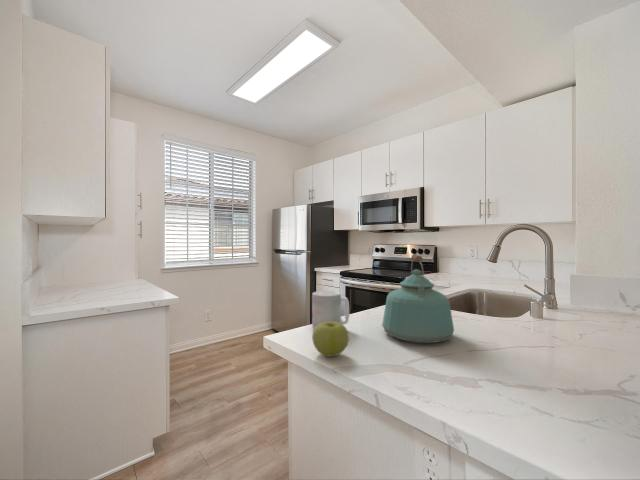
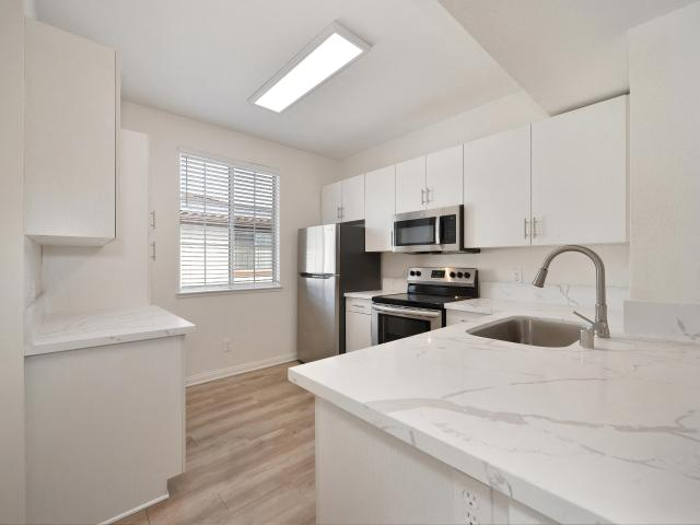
- kettle (415, 293)
- apple (330, 339)
- mug (329, 310)
